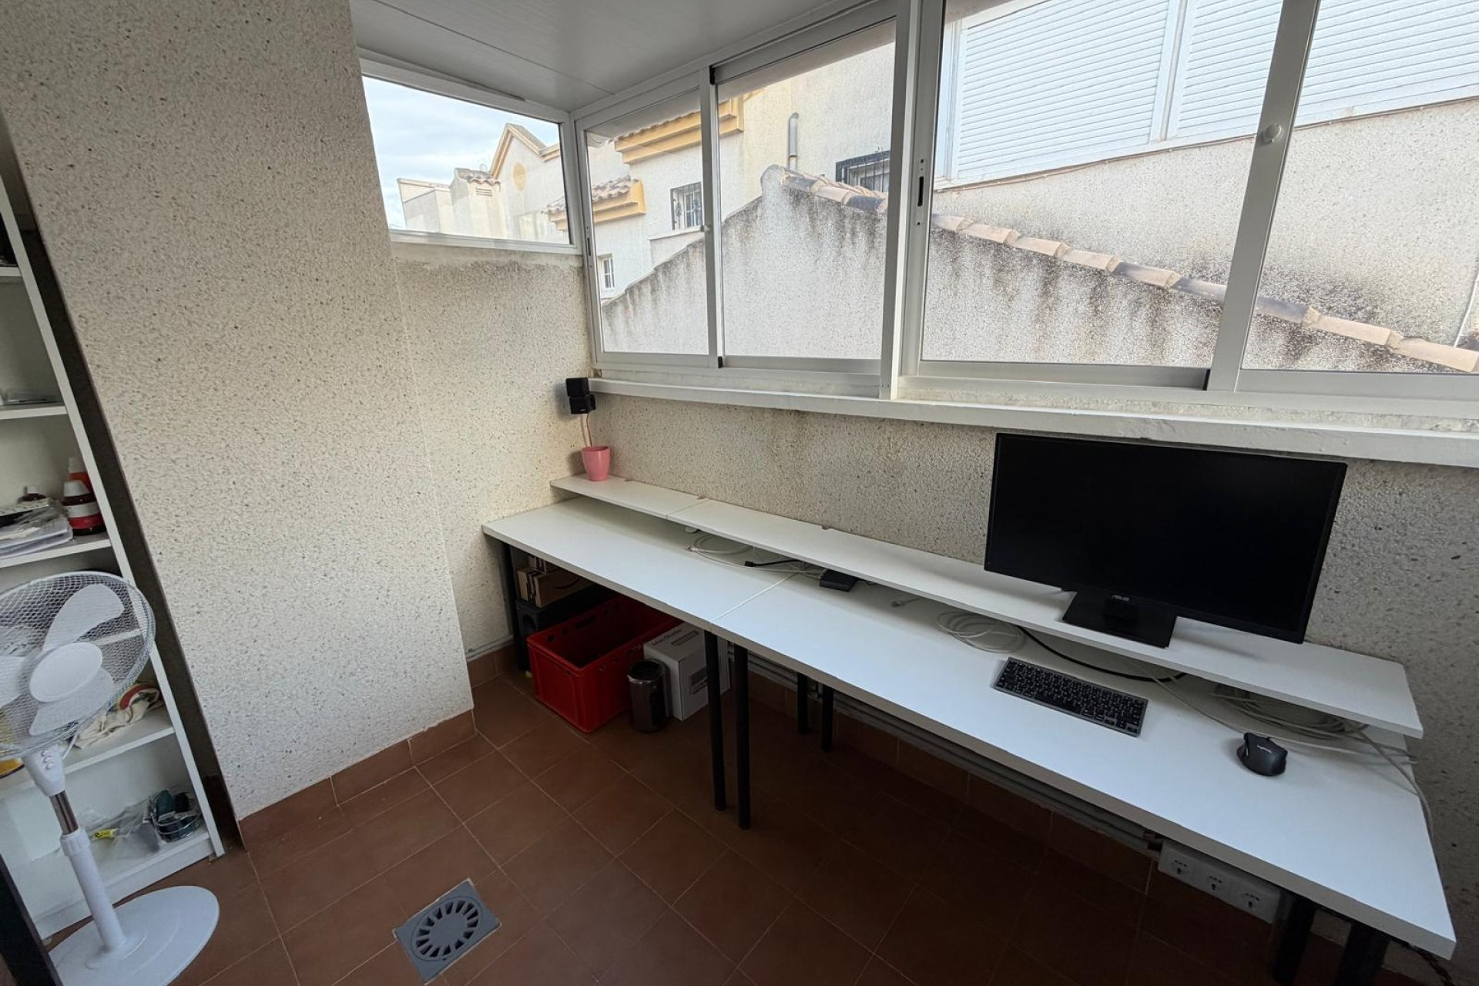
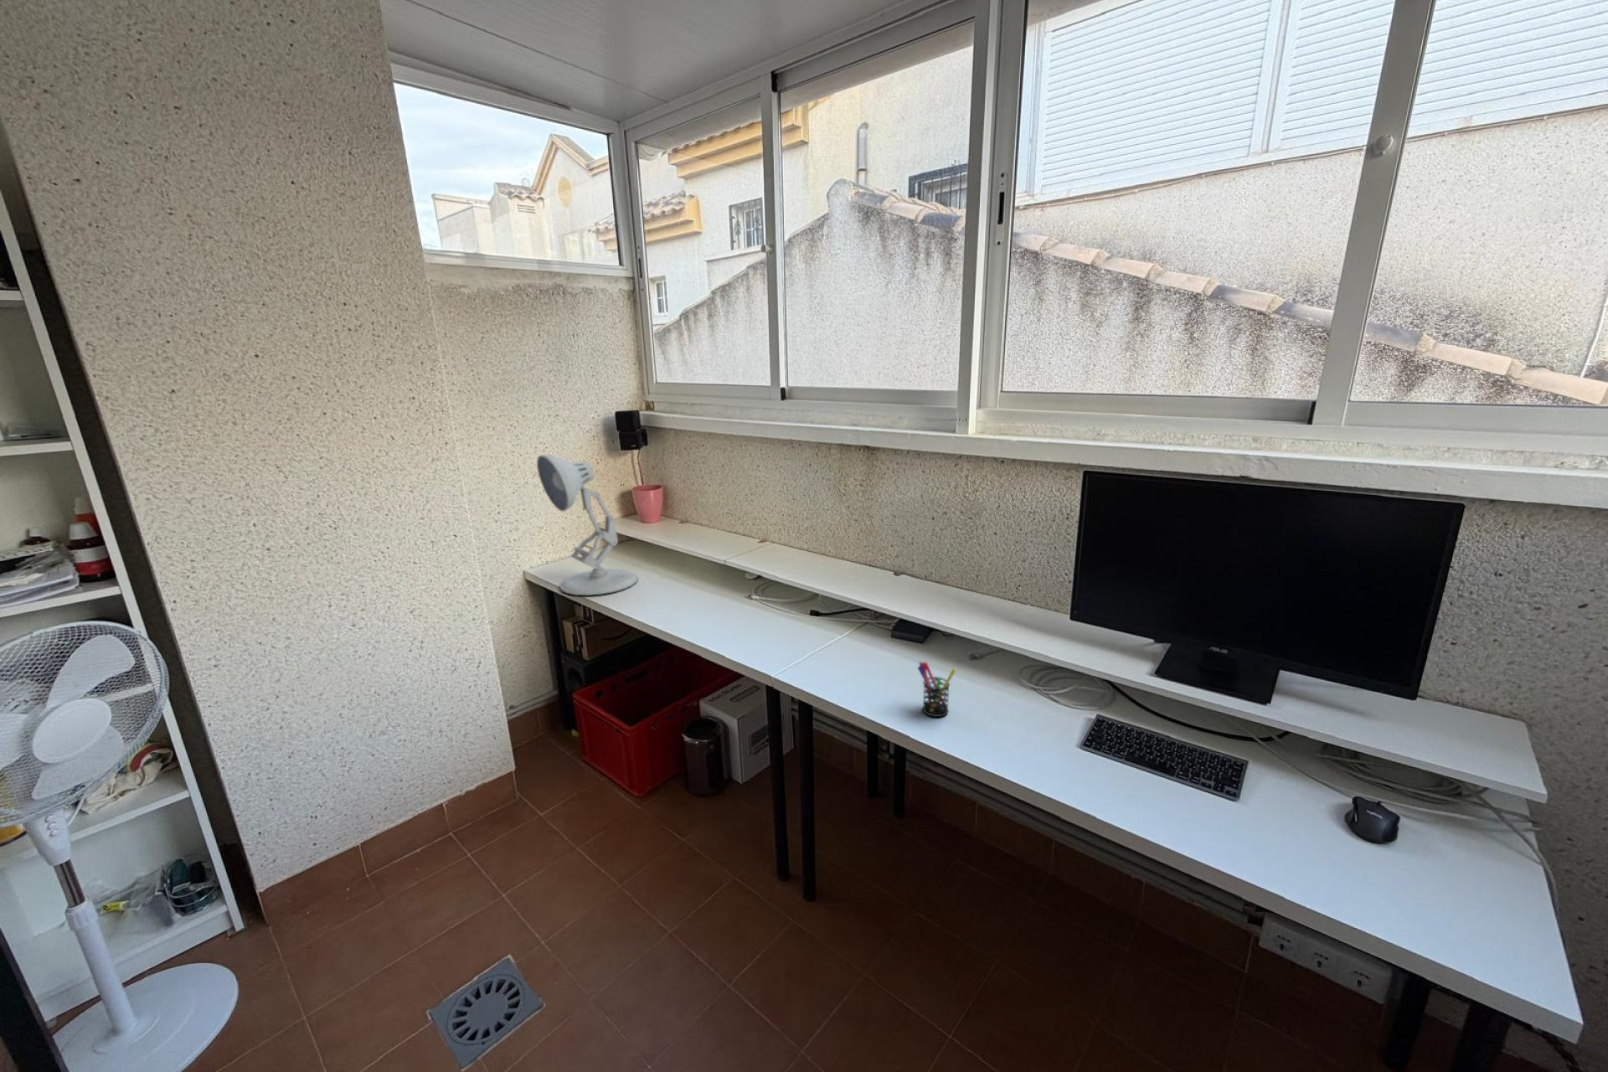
+ desk lamp (590, 518)
+ pen holder (934, 688)
